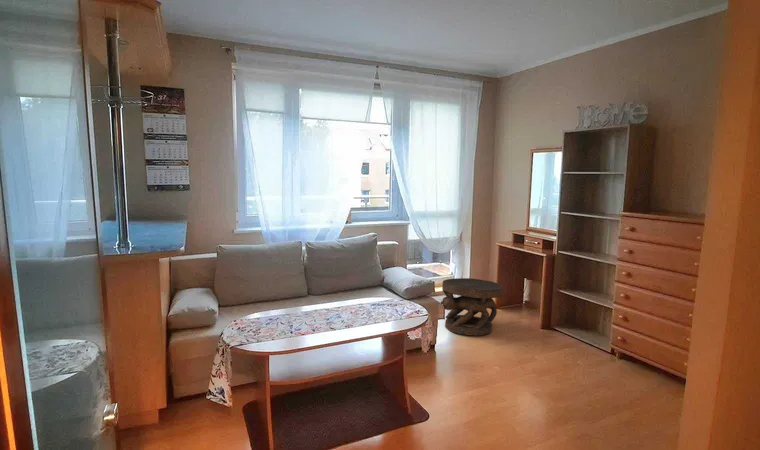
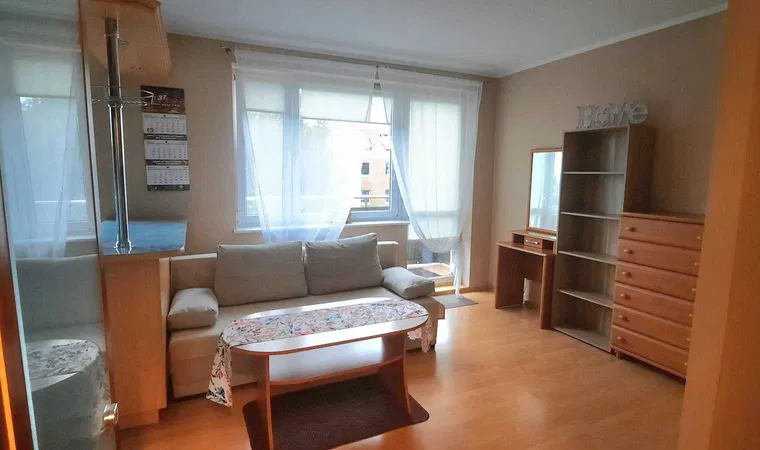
- side table (469, 305)
